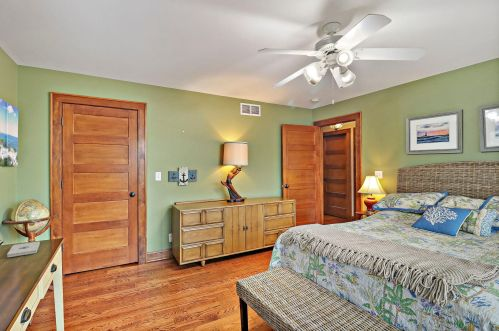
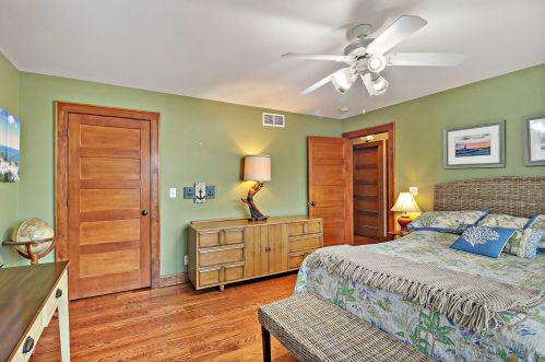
- notepad (24, 248)
